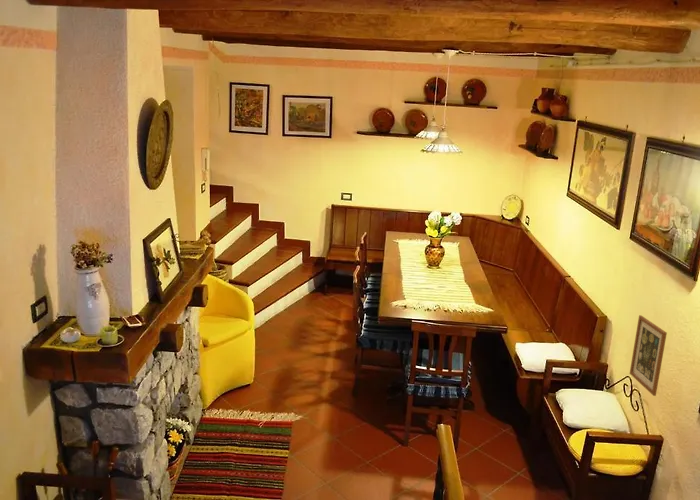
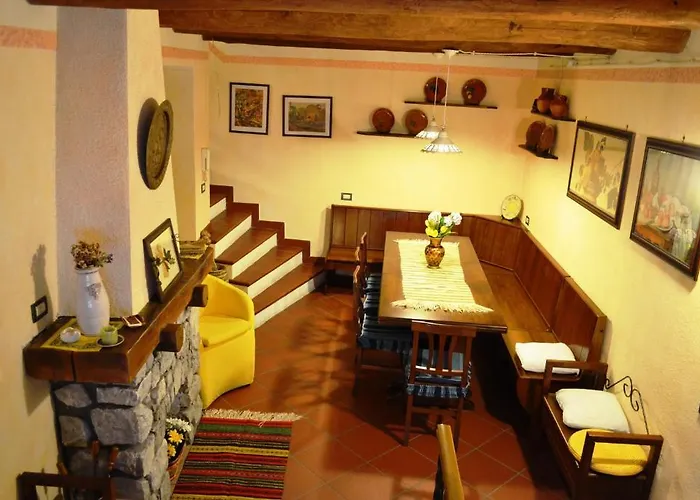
- wall art (647, 354)
